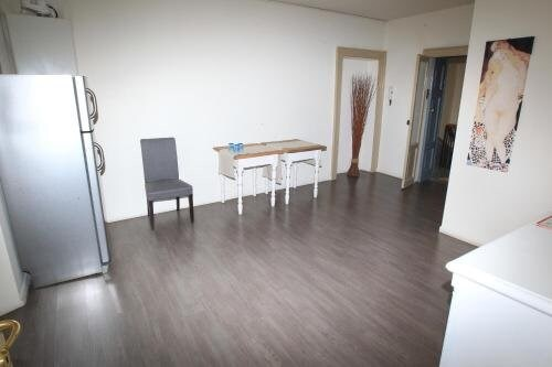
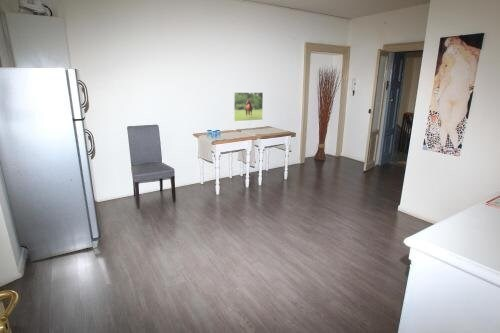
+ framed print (248, 106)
